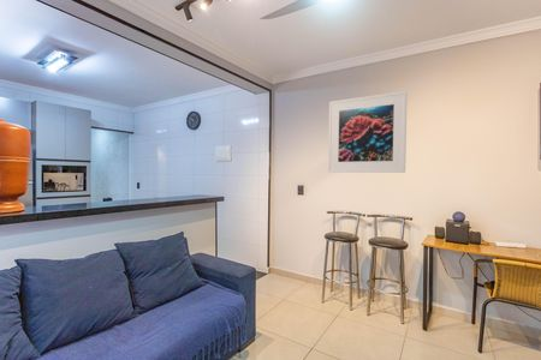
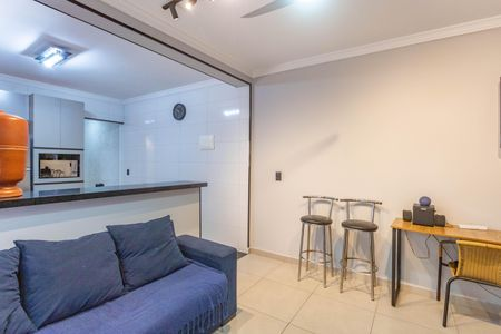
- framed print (364, 134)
